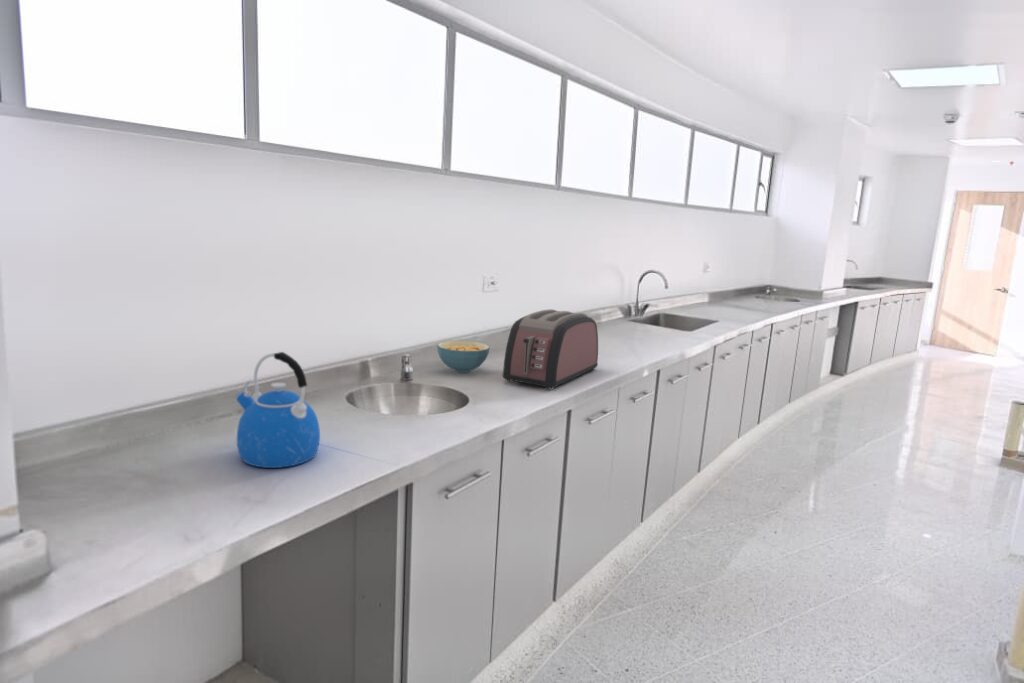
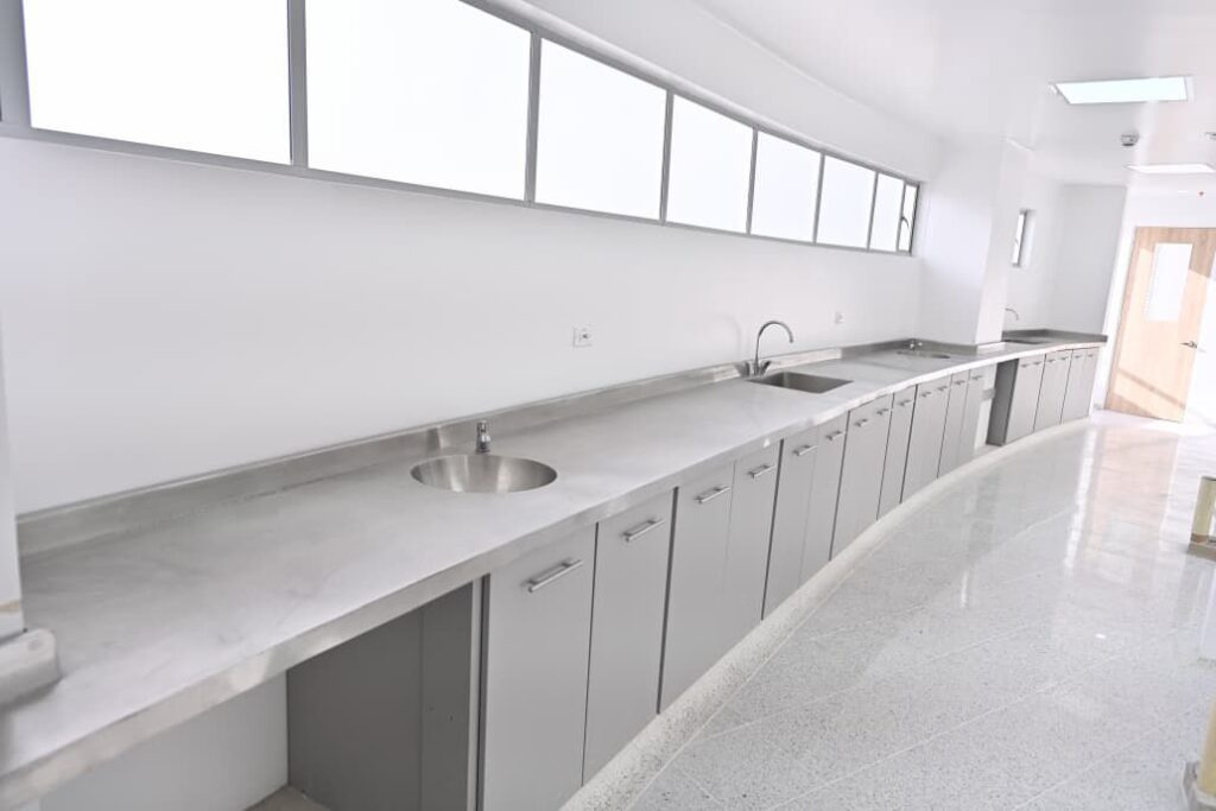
- toaster (552, 344)
- cereal bowl (463, 358)
- kettle (271, 402)
